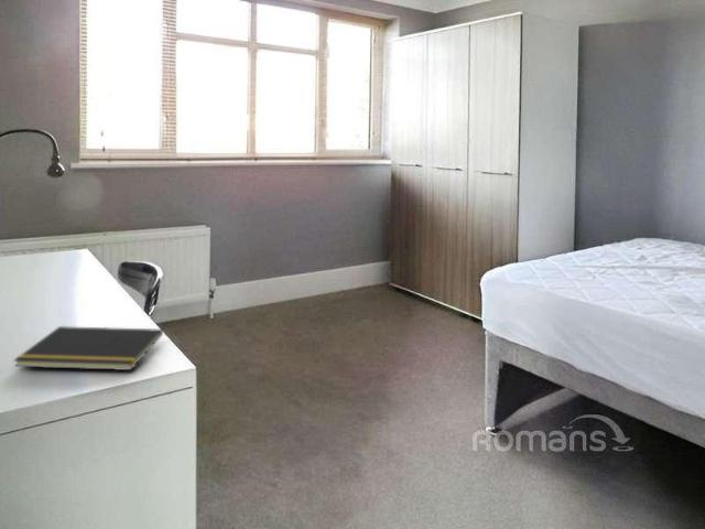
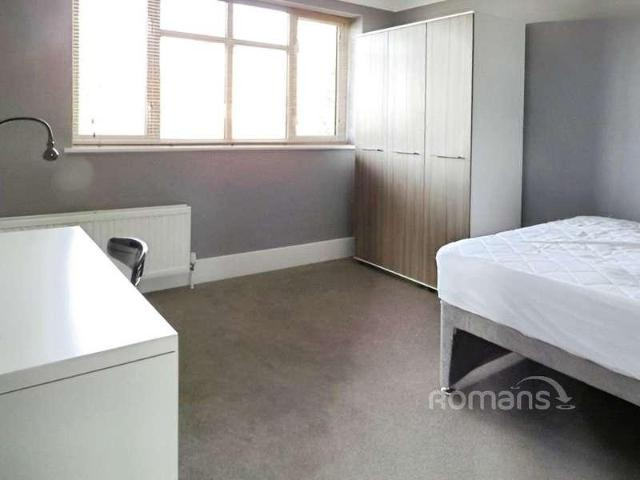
- notepad (93, 346)
